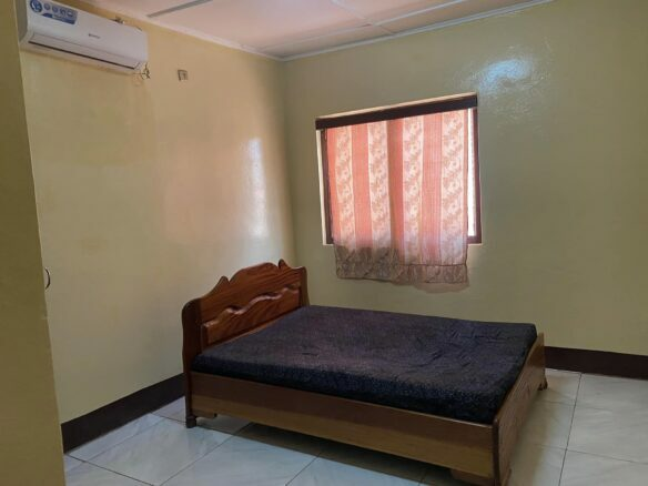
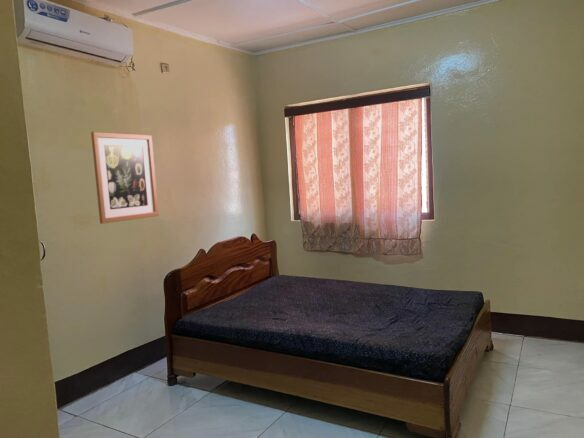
+ wall art (127, 176)
